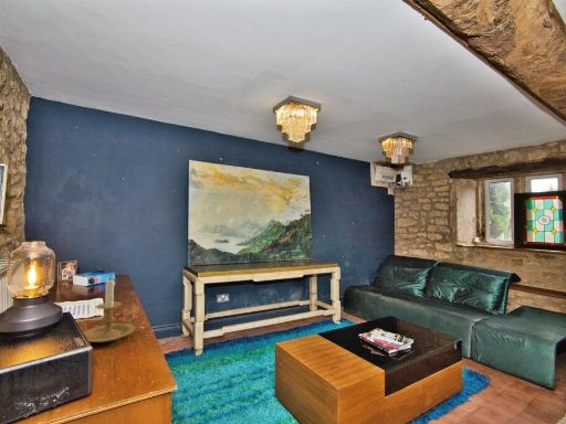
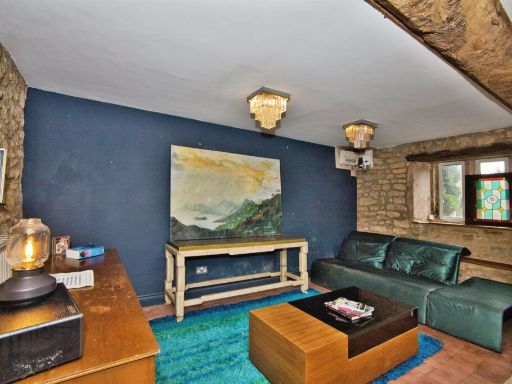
- candle holder (108, 307)
